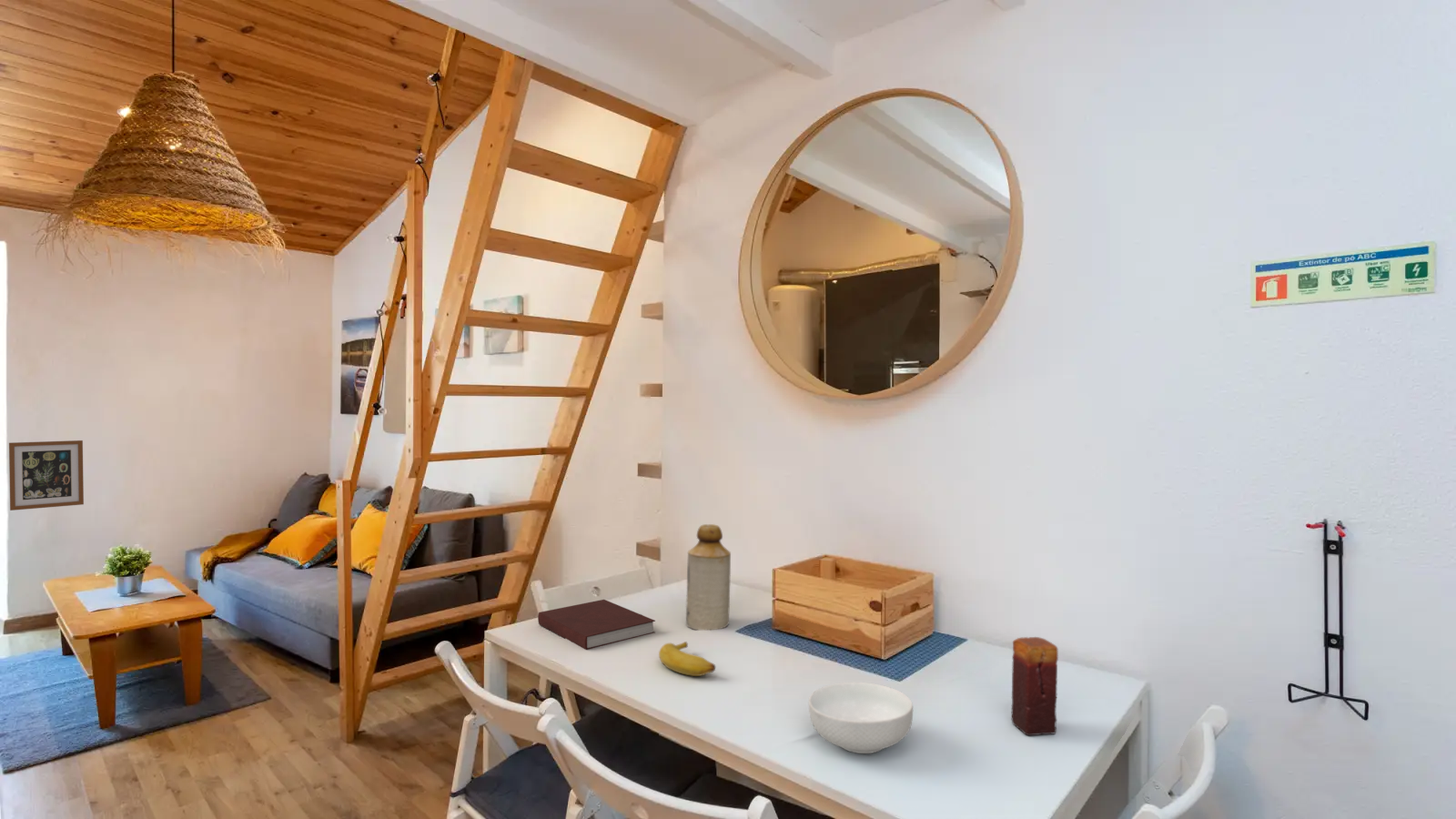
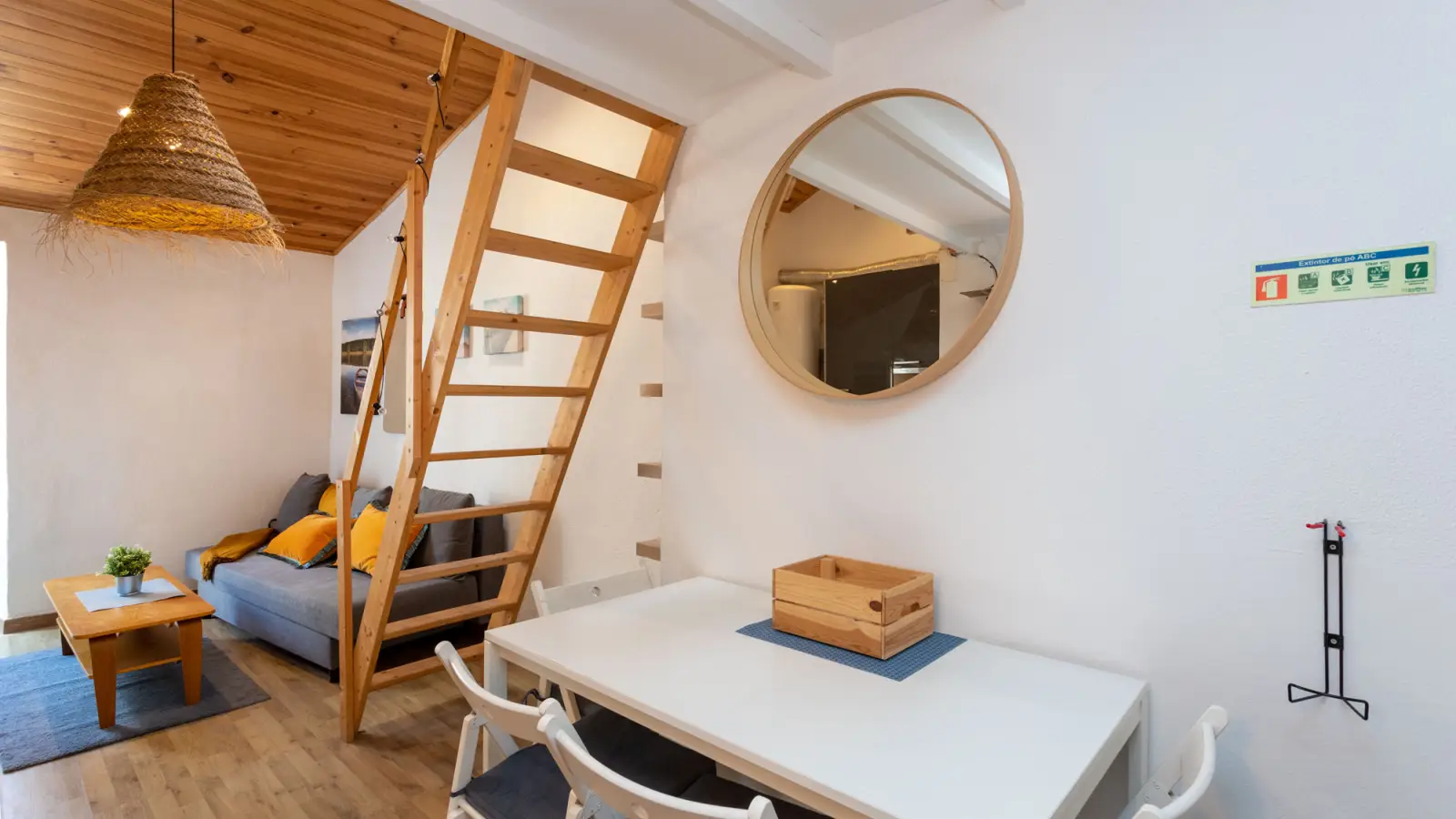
- wall art (46, 474)
- candle (1034, 684)
- cereal bowl (860, 721)
- bottle (708, 574)
- banana (689, 657)
- notebook (595, 622)
